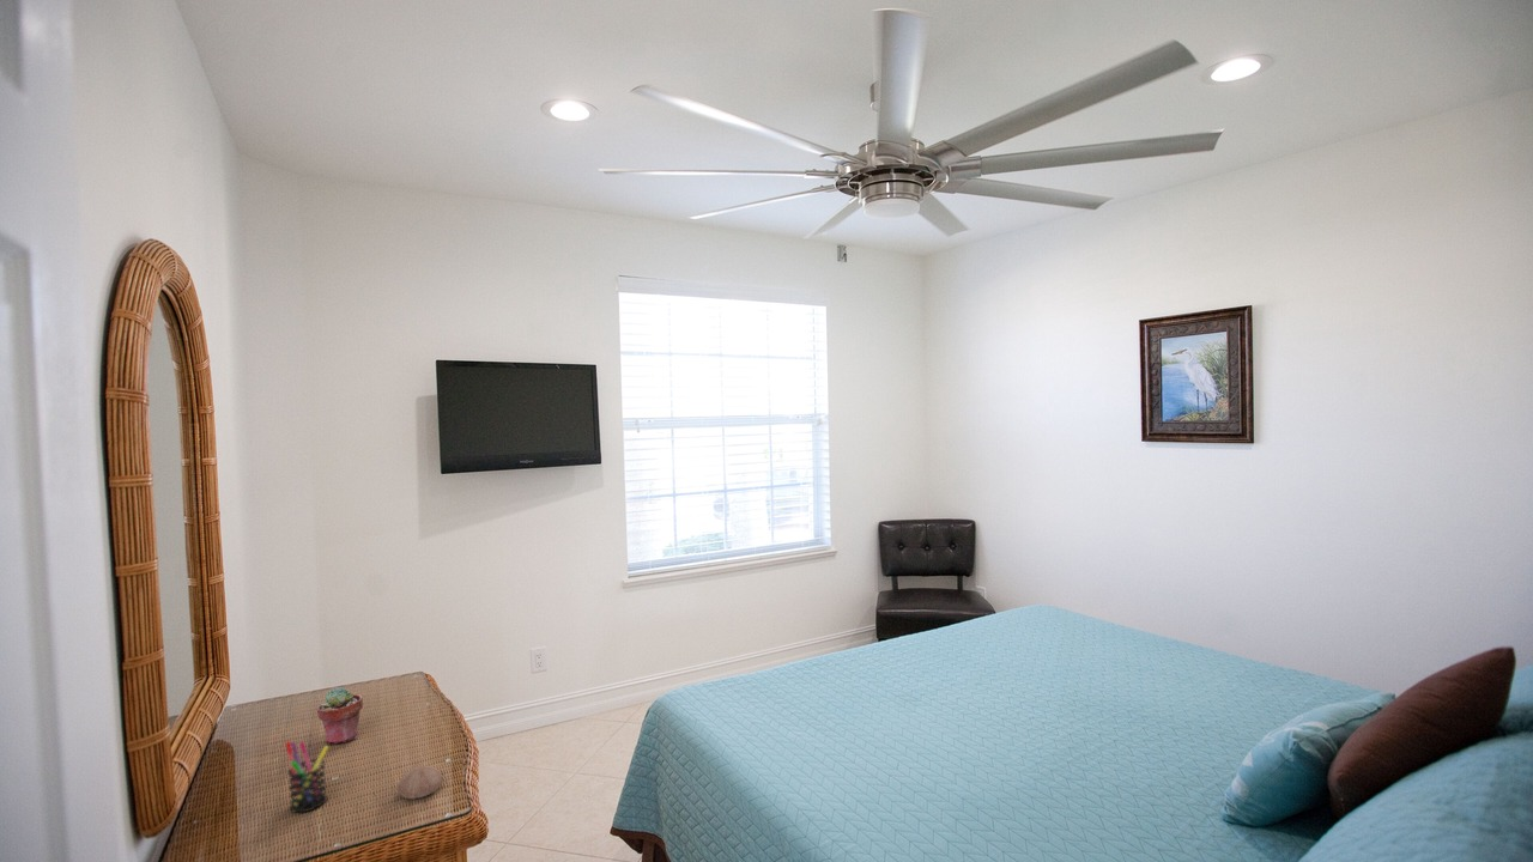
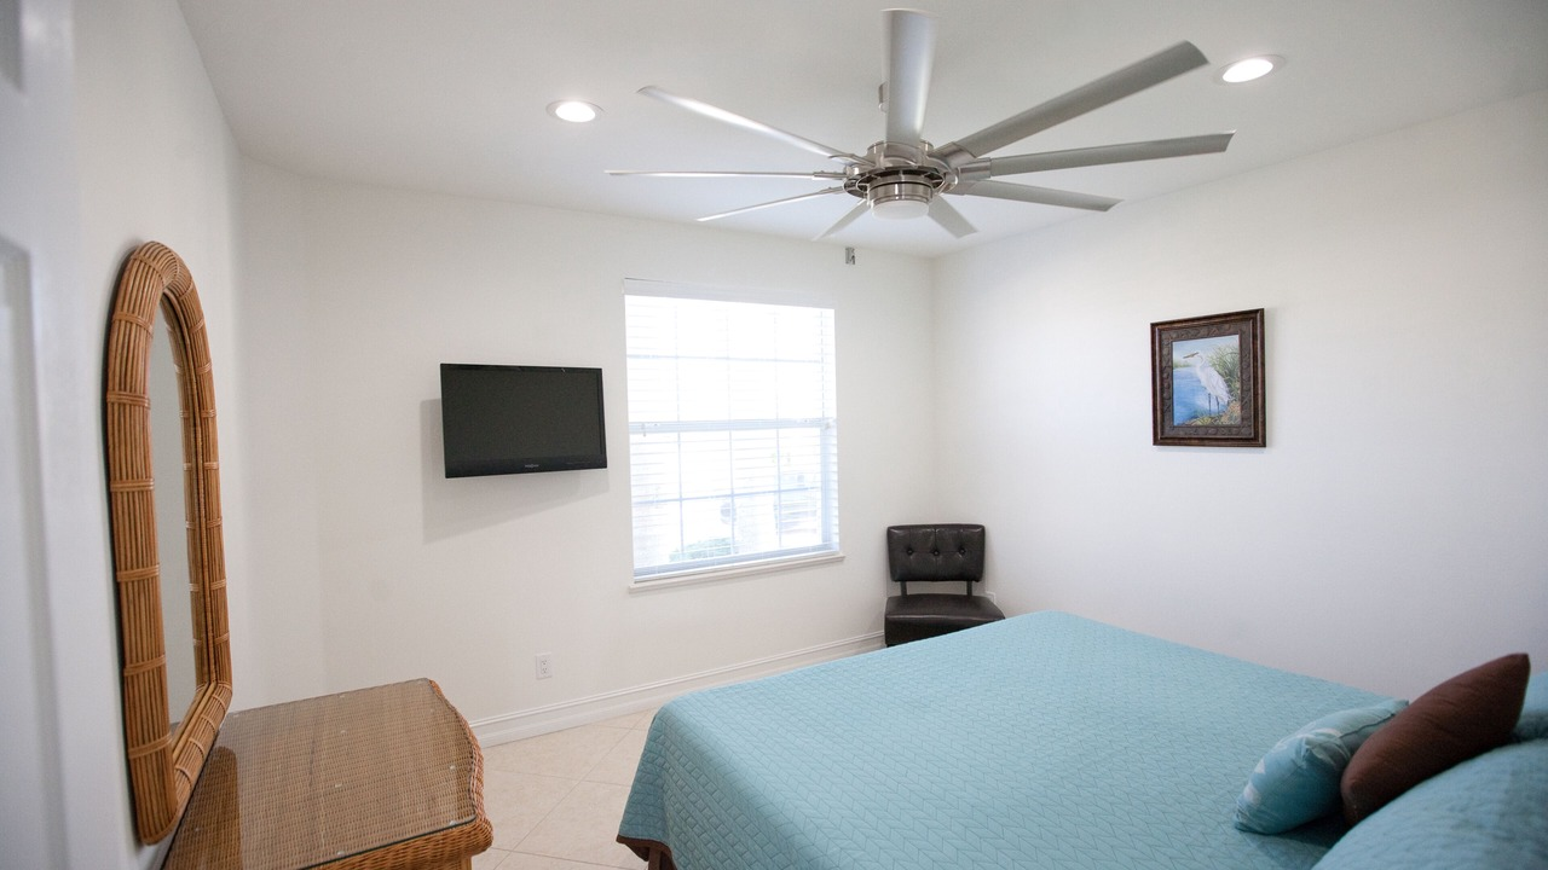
- potted succulent (340, 712)
- pen holder (303, 773)
- seashell (419, 778)
